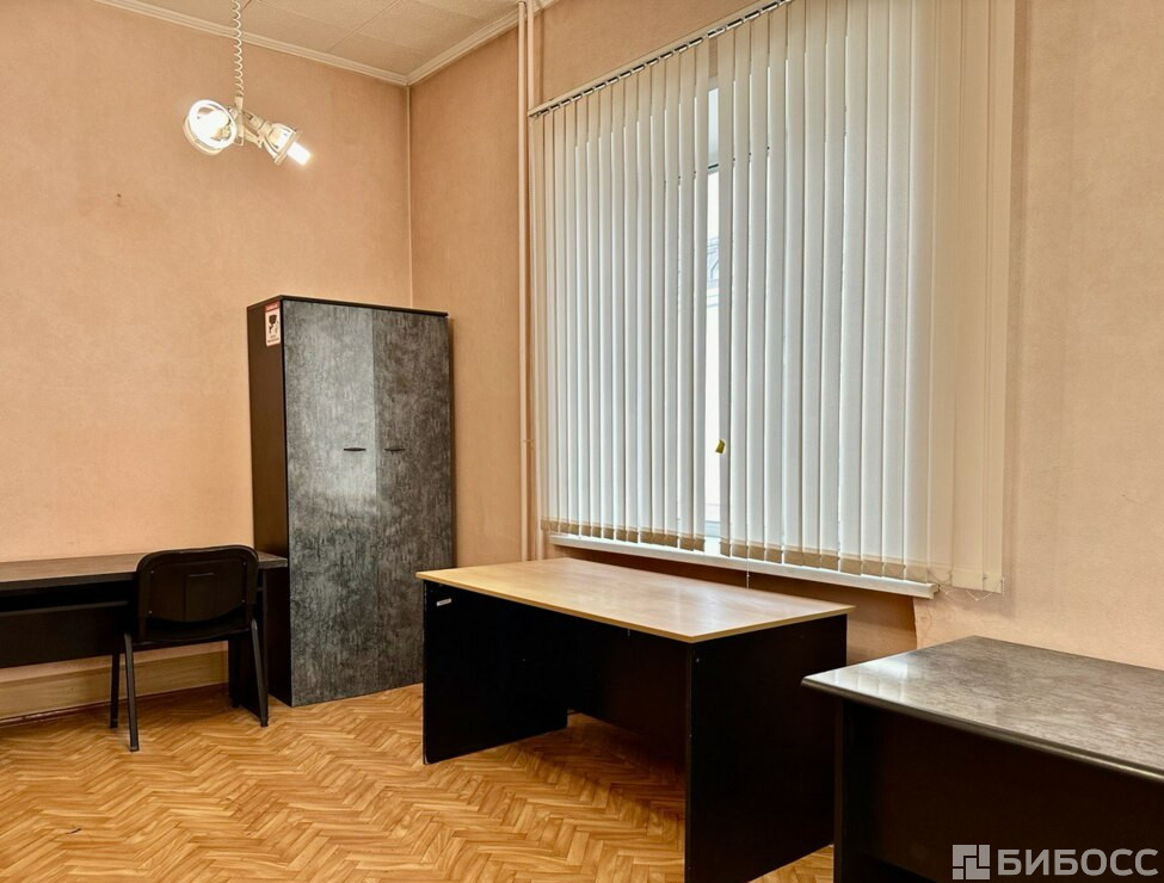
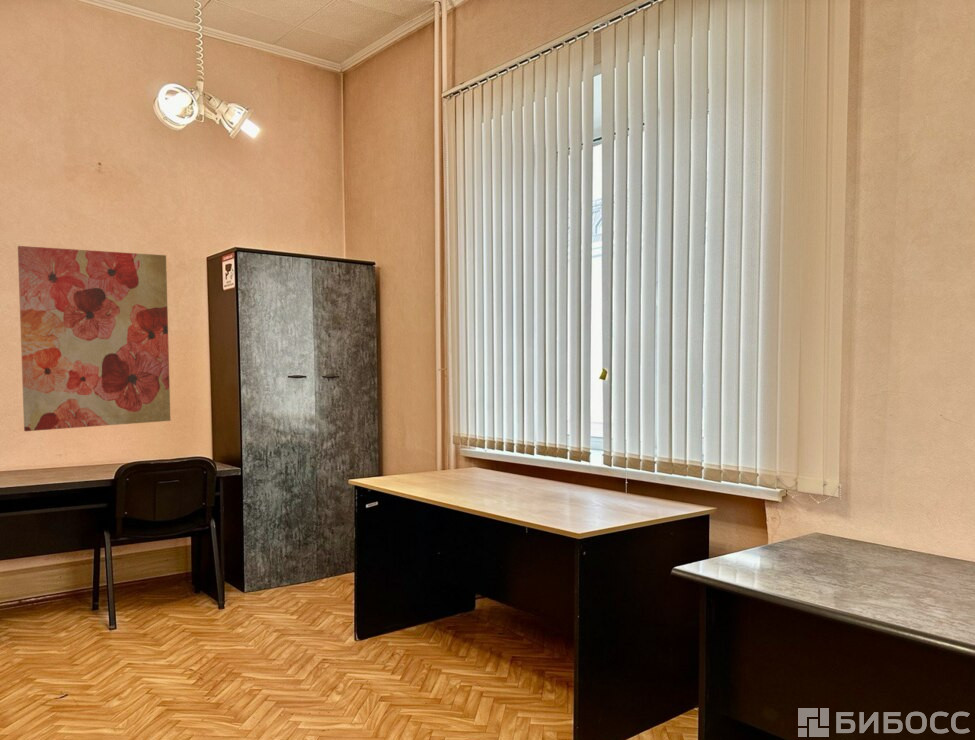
+ wall art (98, 338)
